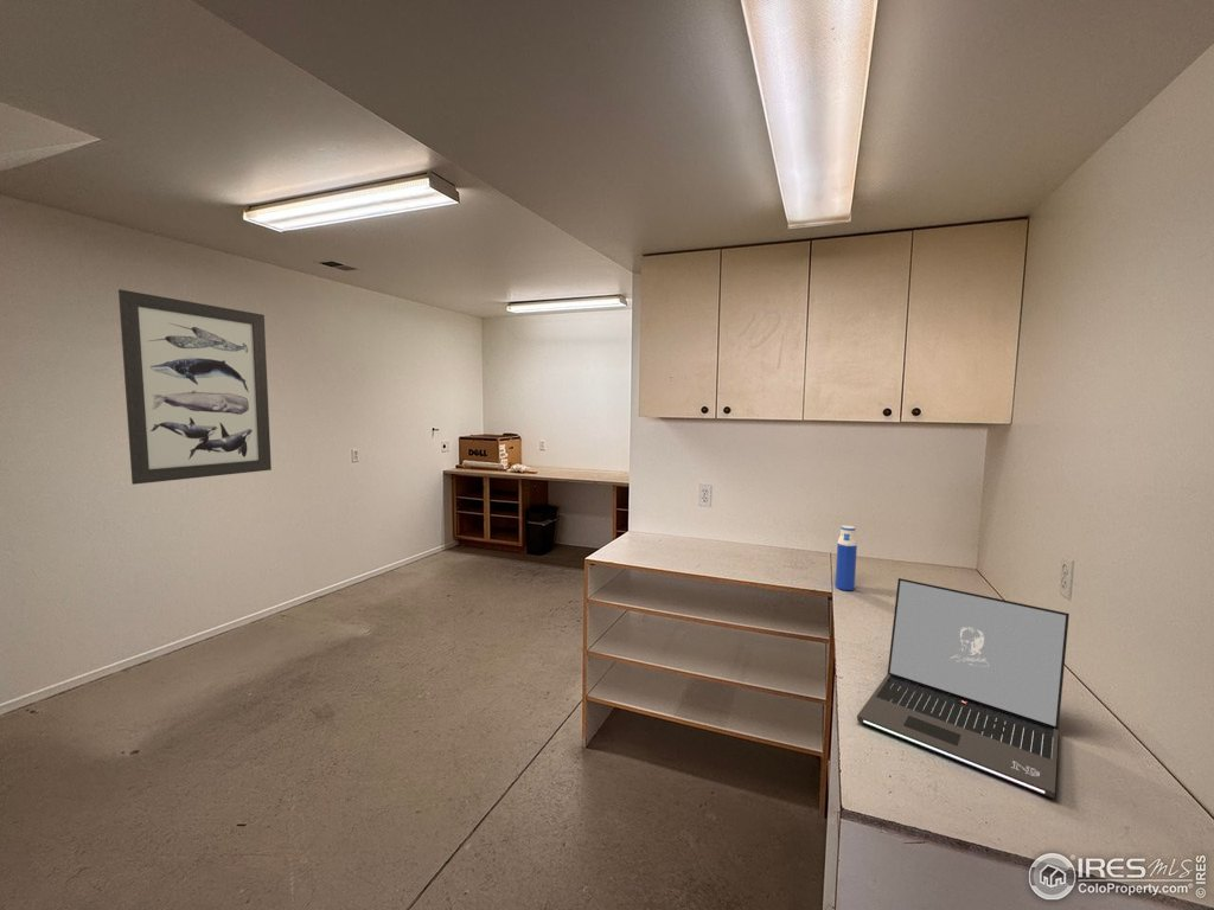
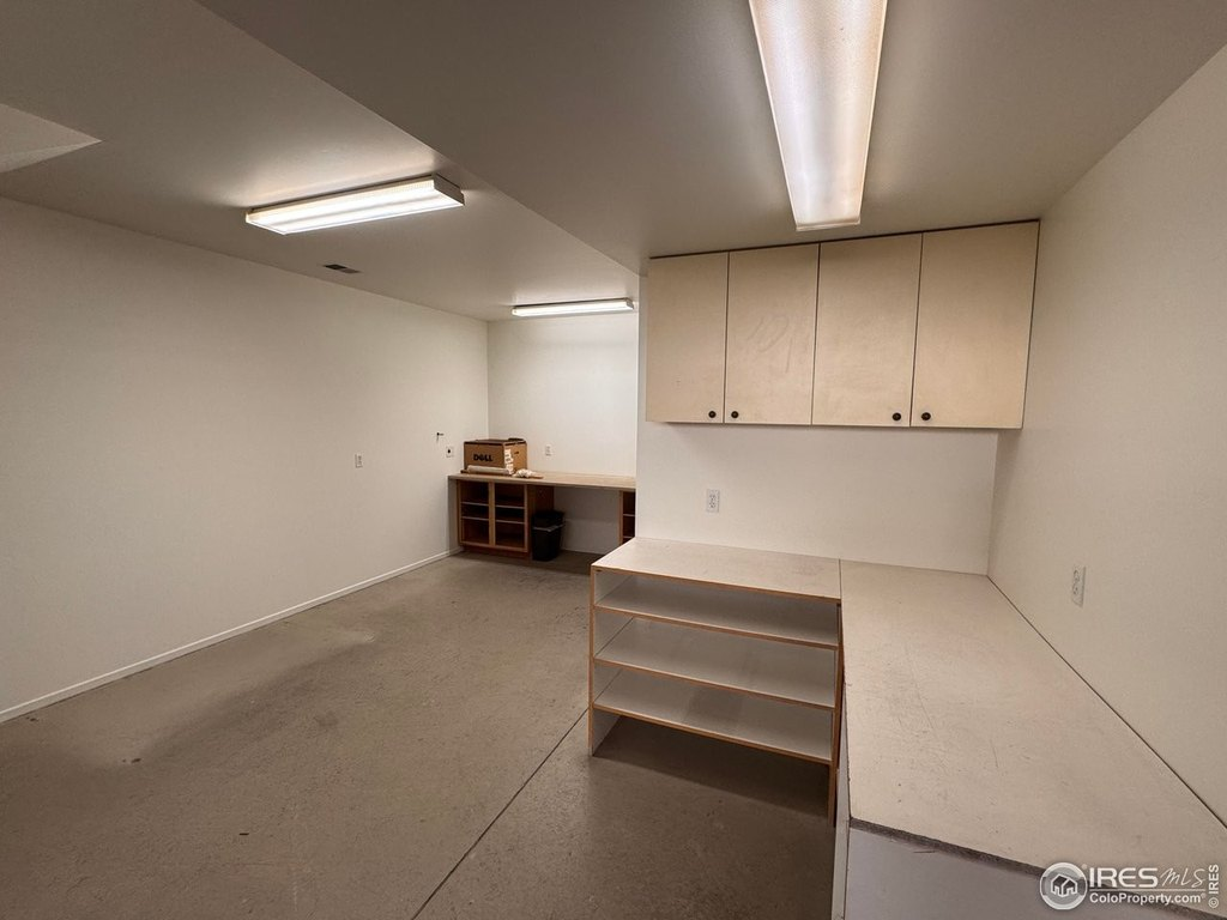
- laptop (961, 667)
- water bottle (845, 557)
- wall art (204, 391)
